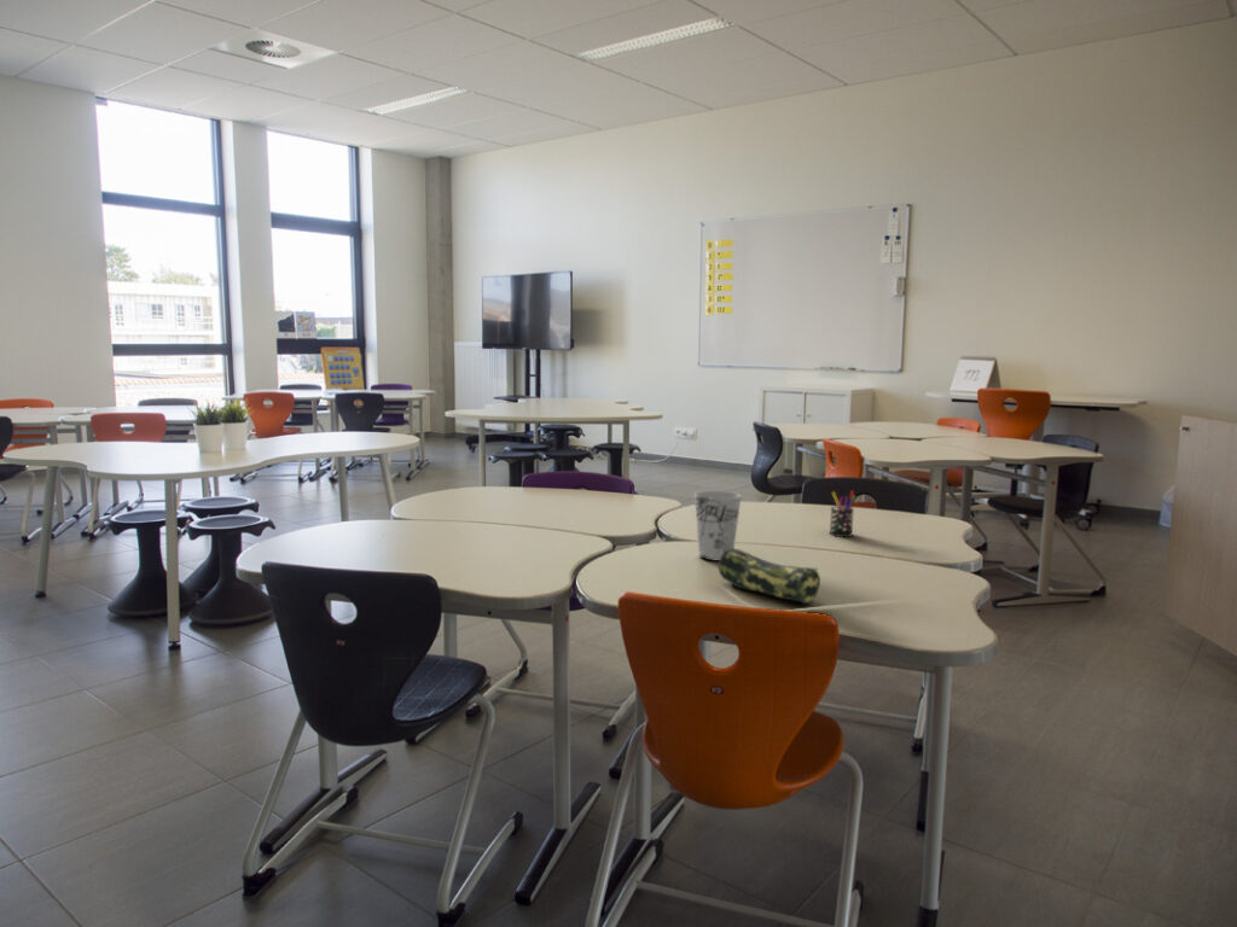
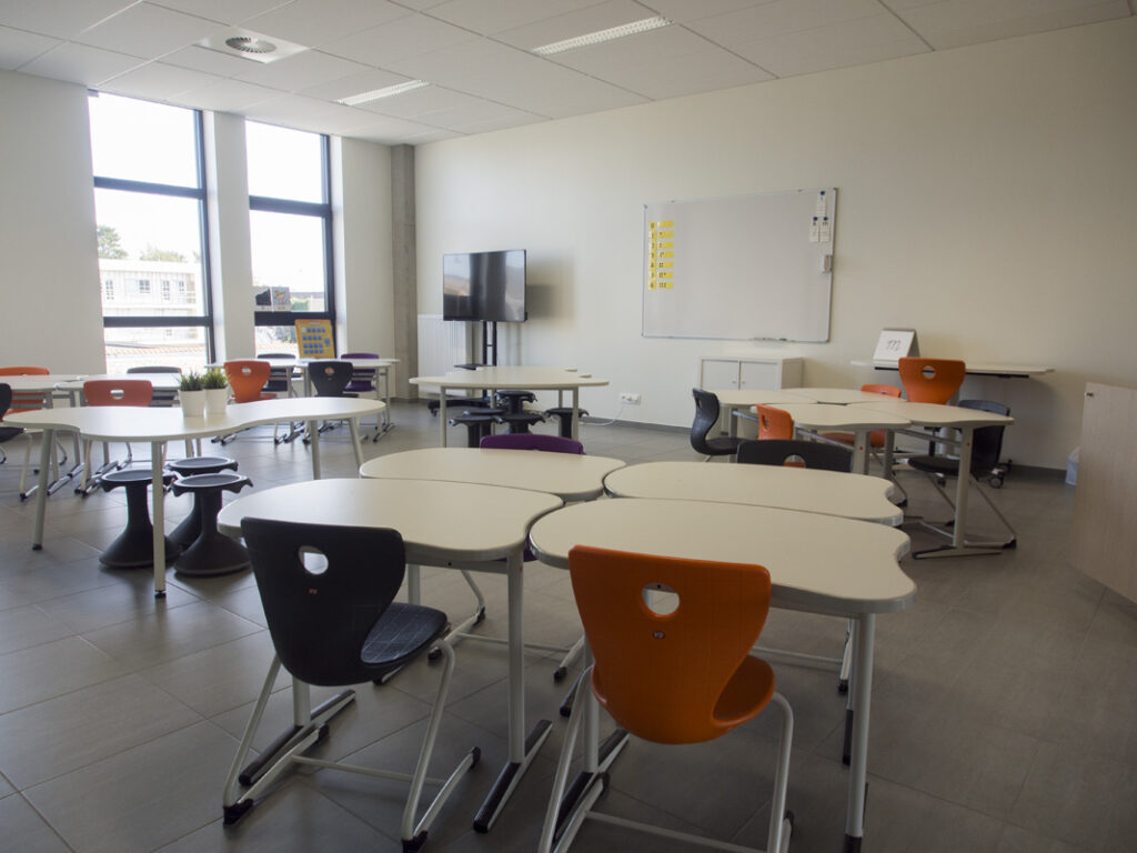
- pen holder (844, 512)
- pencil case (770, 576)
- cup (716, 525)
